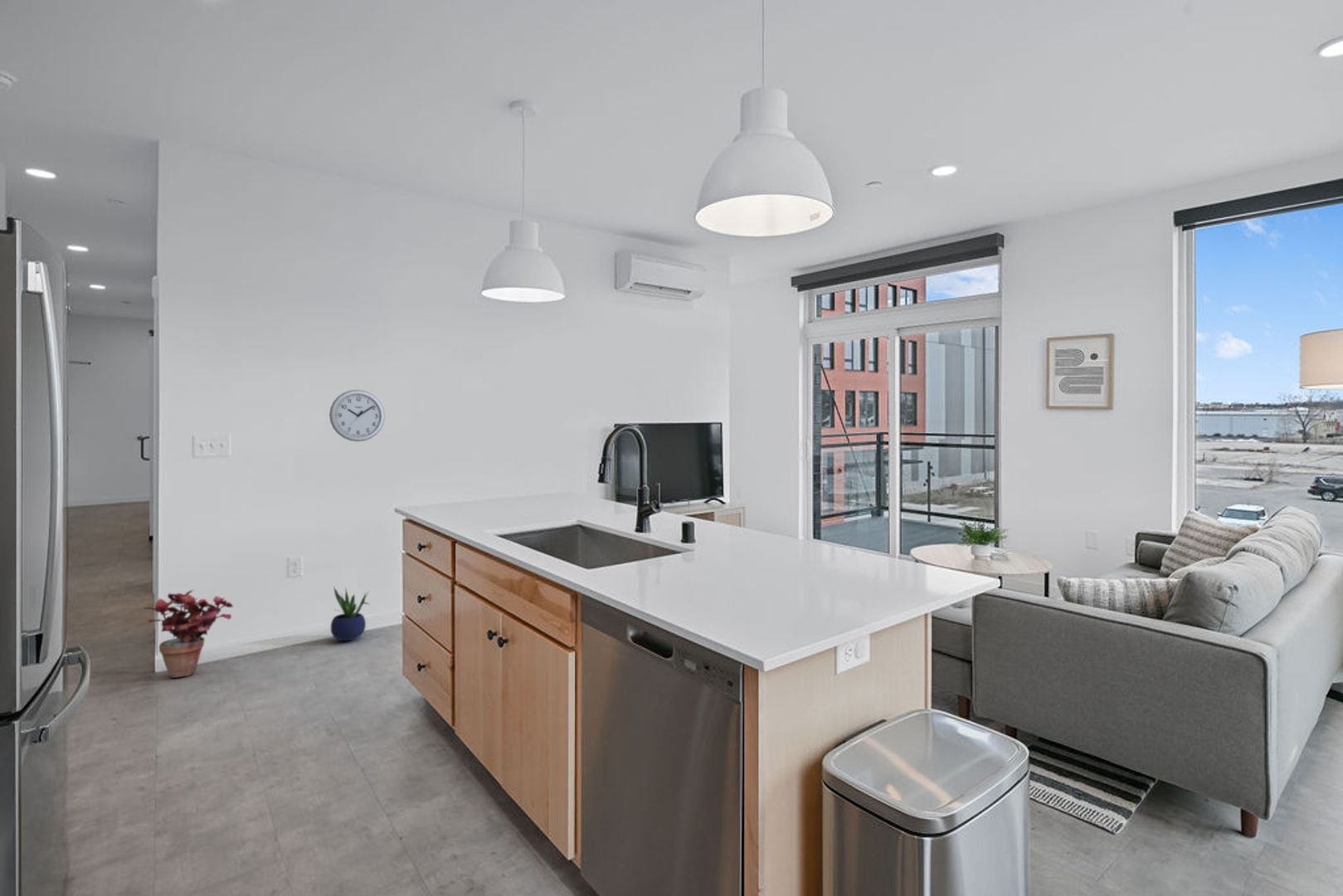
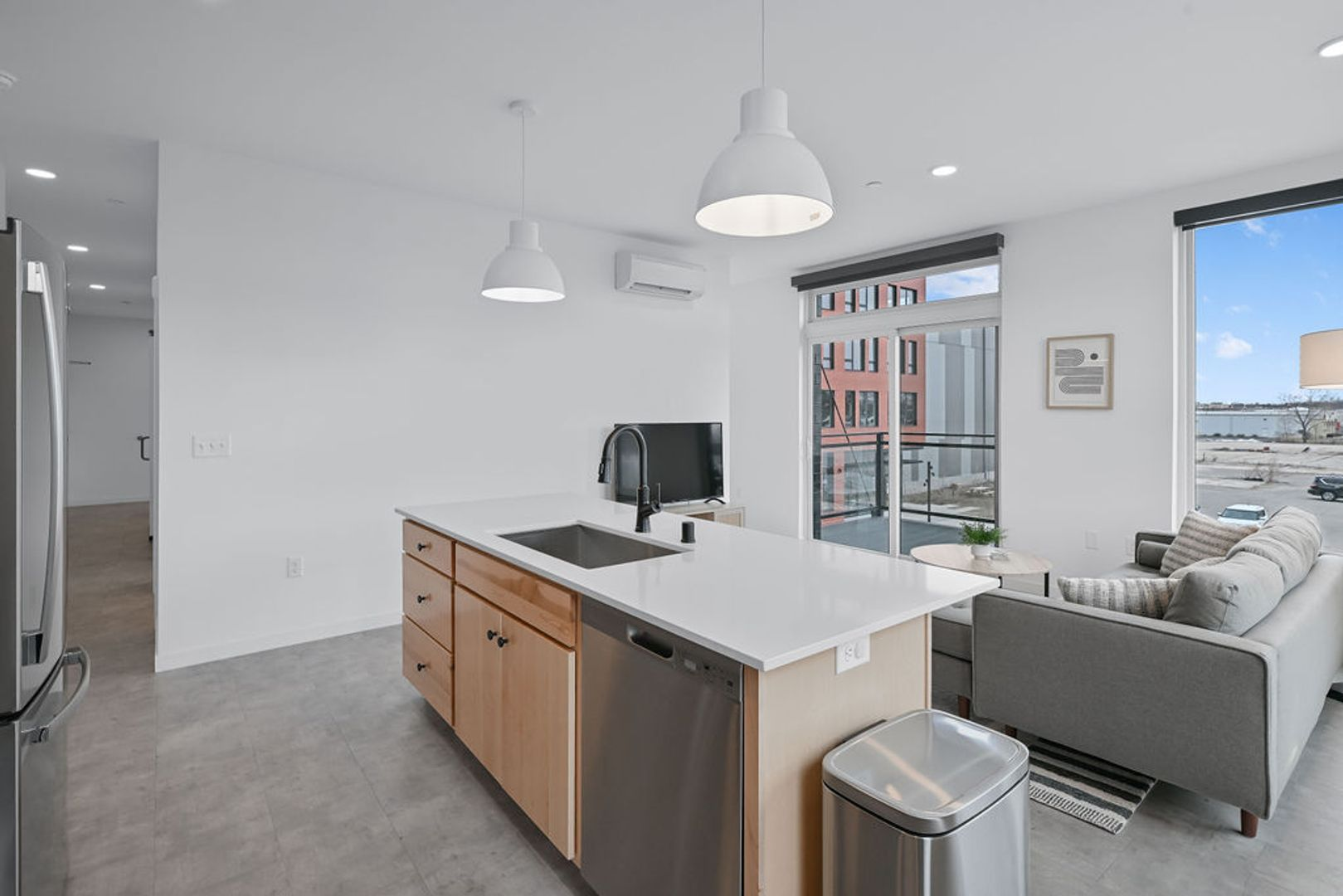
- wall clock (358, 415)
- potted plant (189, 633)
- potted plant (350, 611)
